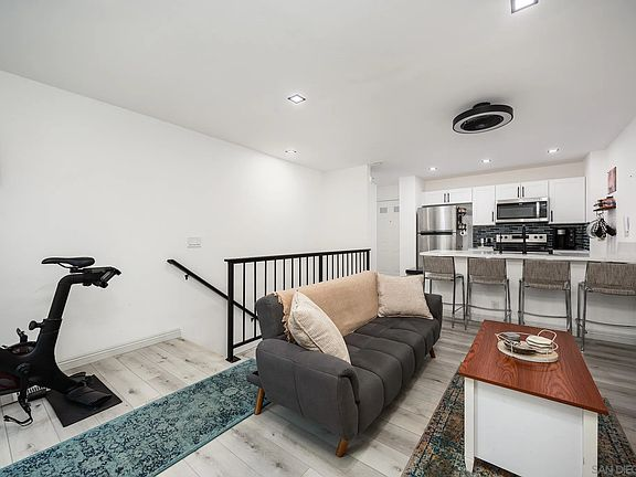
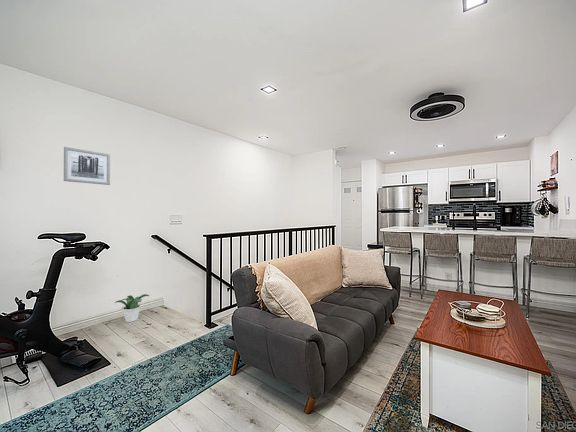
+ wall art (88, 167)
+ potted plant (133, 308)
